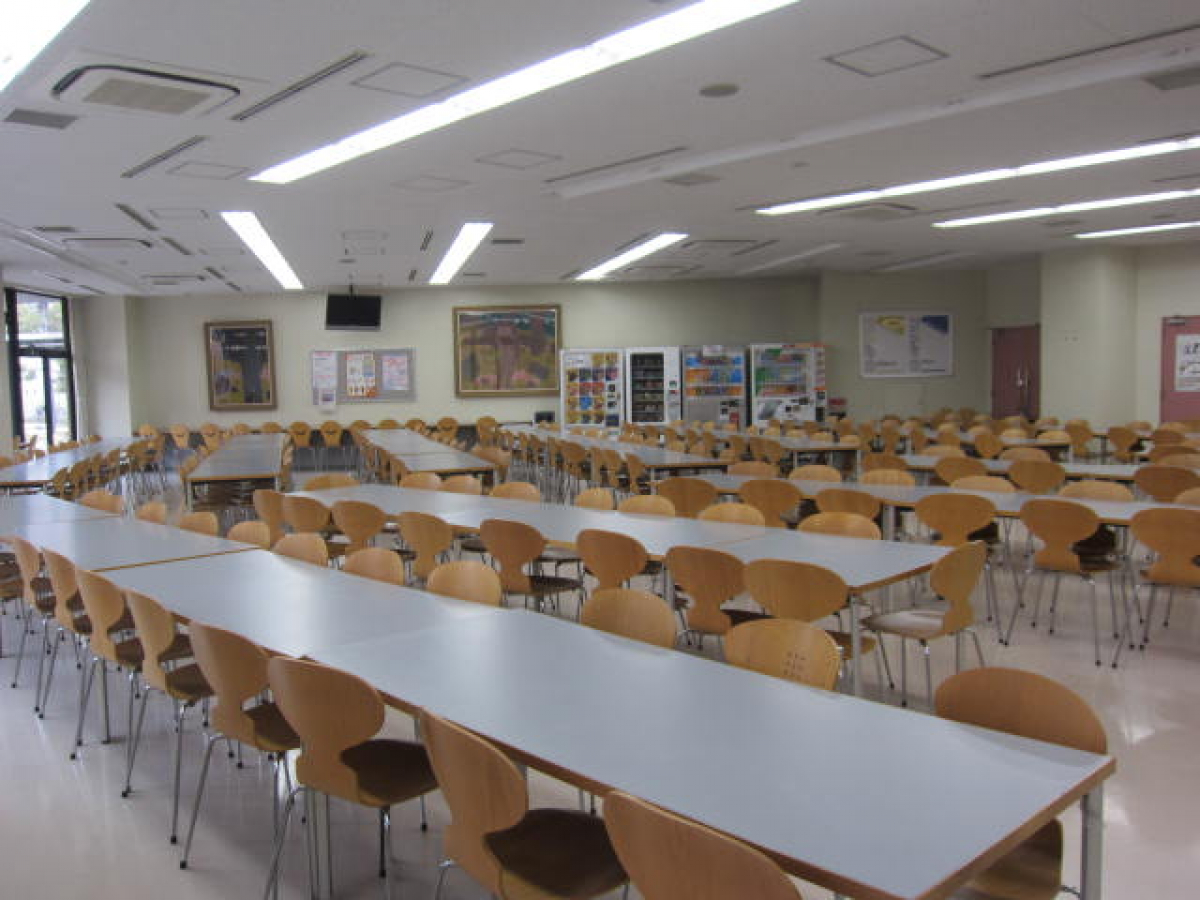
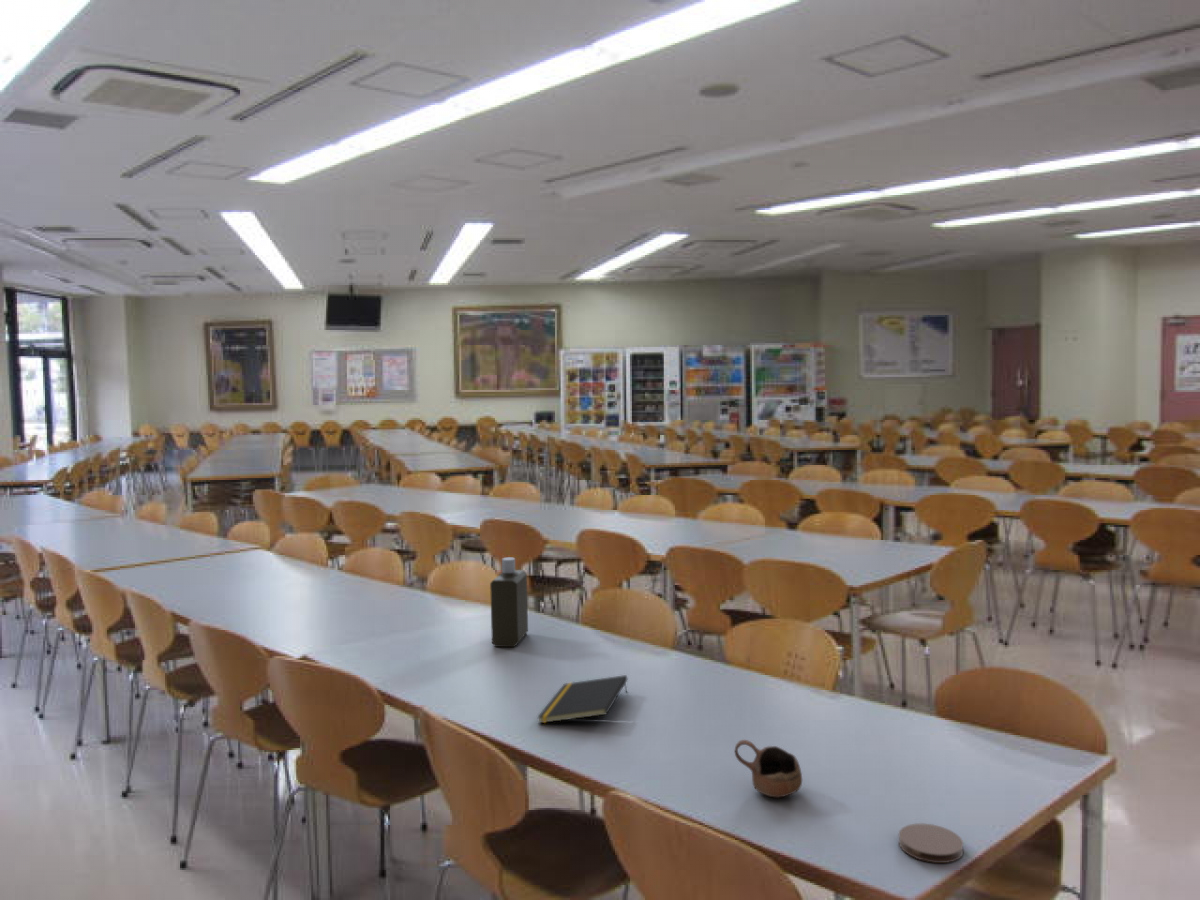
+ bottle (509, 599)
+ cup (770, 765)
+ notepad (584, 698)
+ coaster (930, 842)
